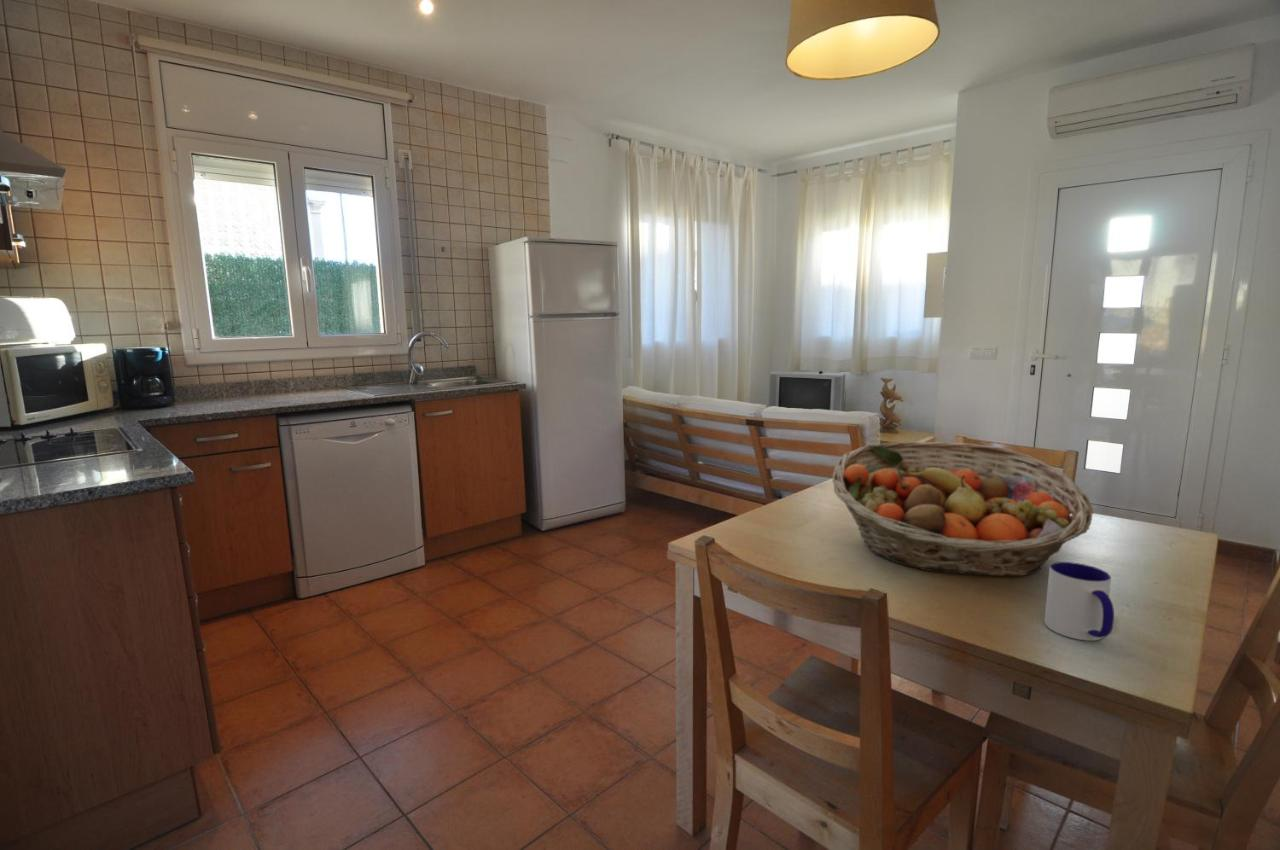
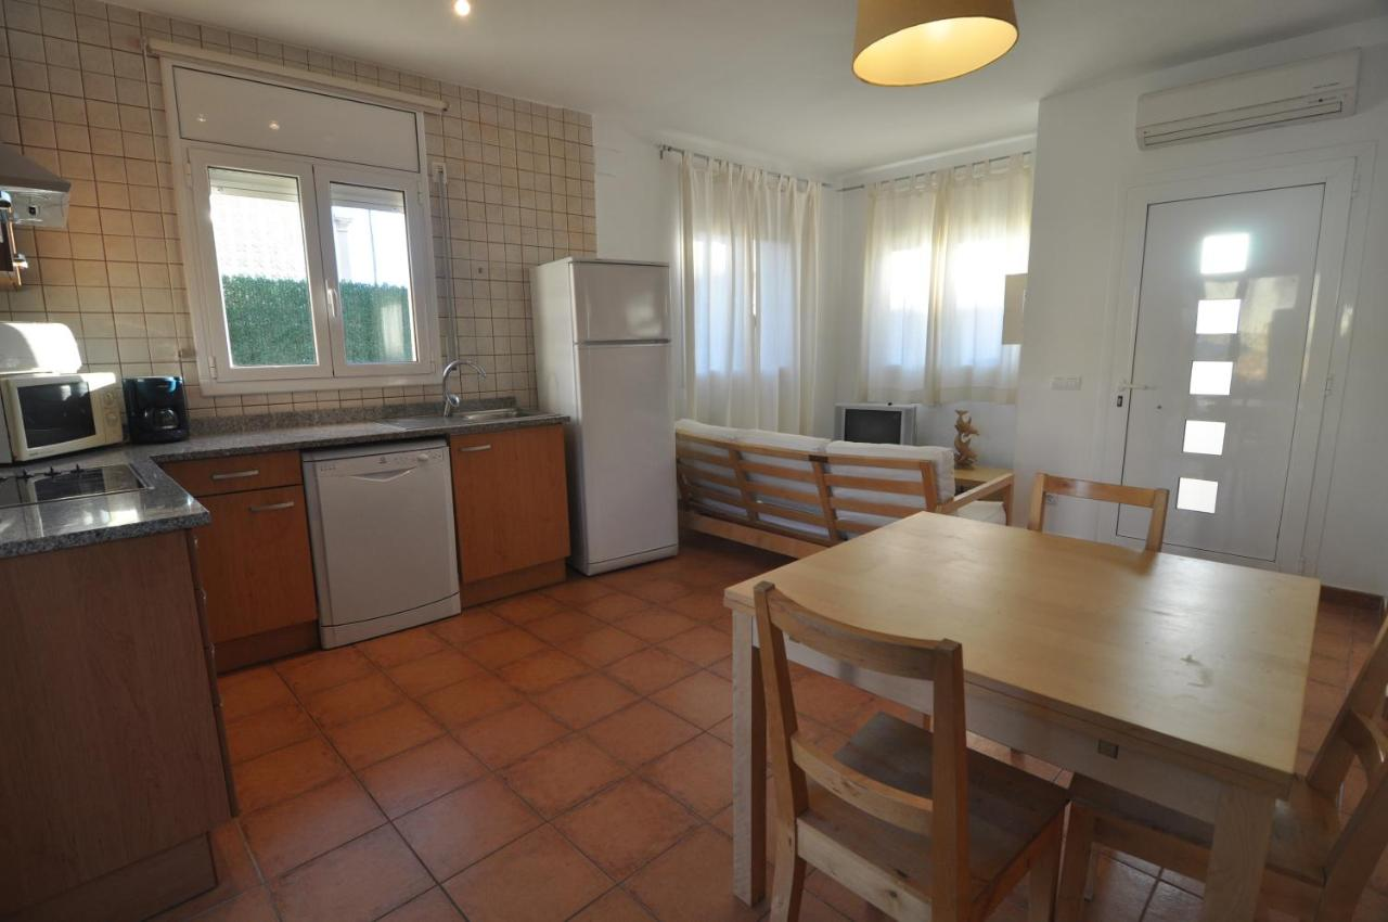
- mug (1083, 604)
- fruit basket (950, 503)
